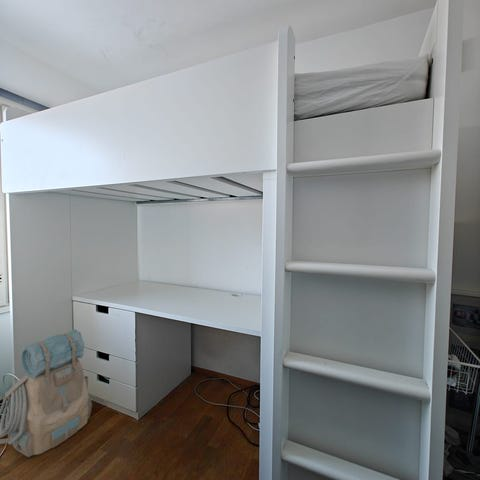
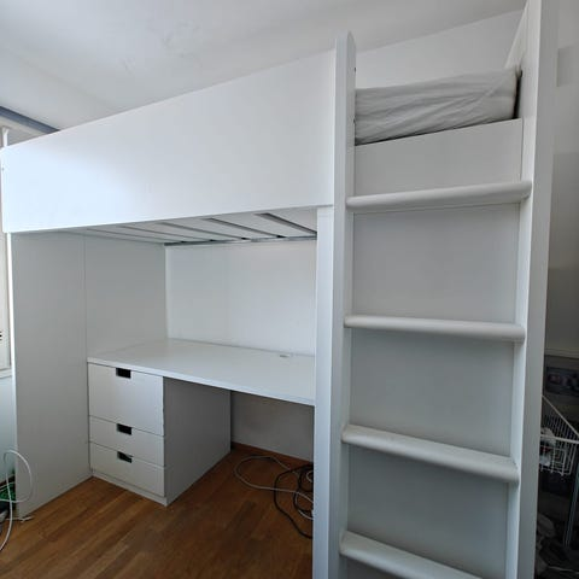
- backpack (49, 382)
